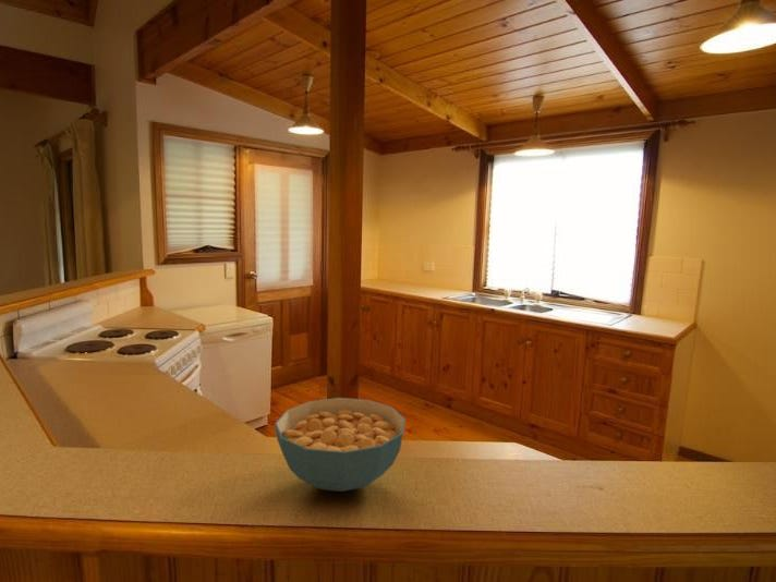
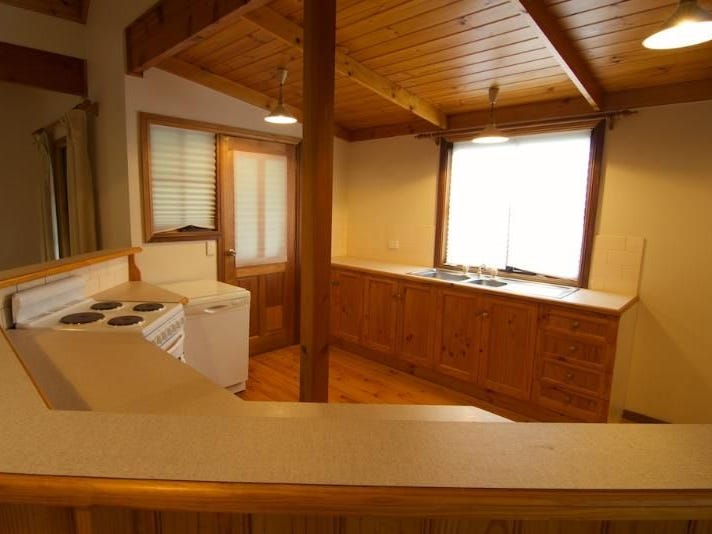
- cereal bowl (340, 450)
